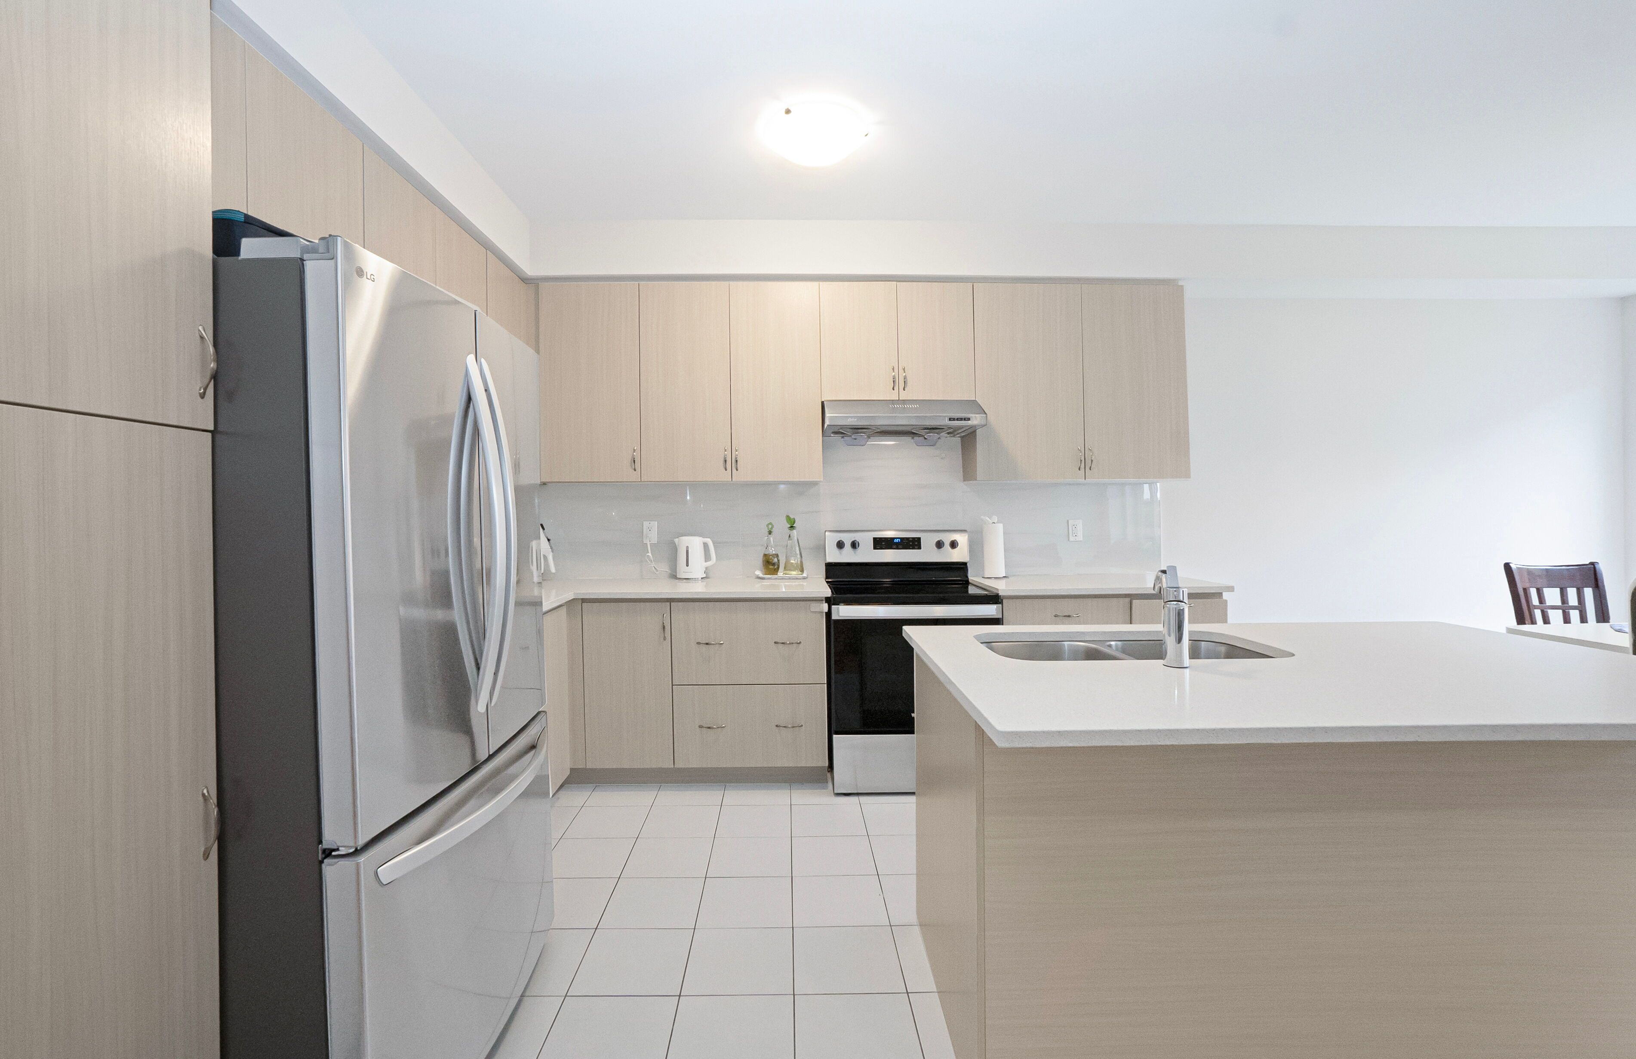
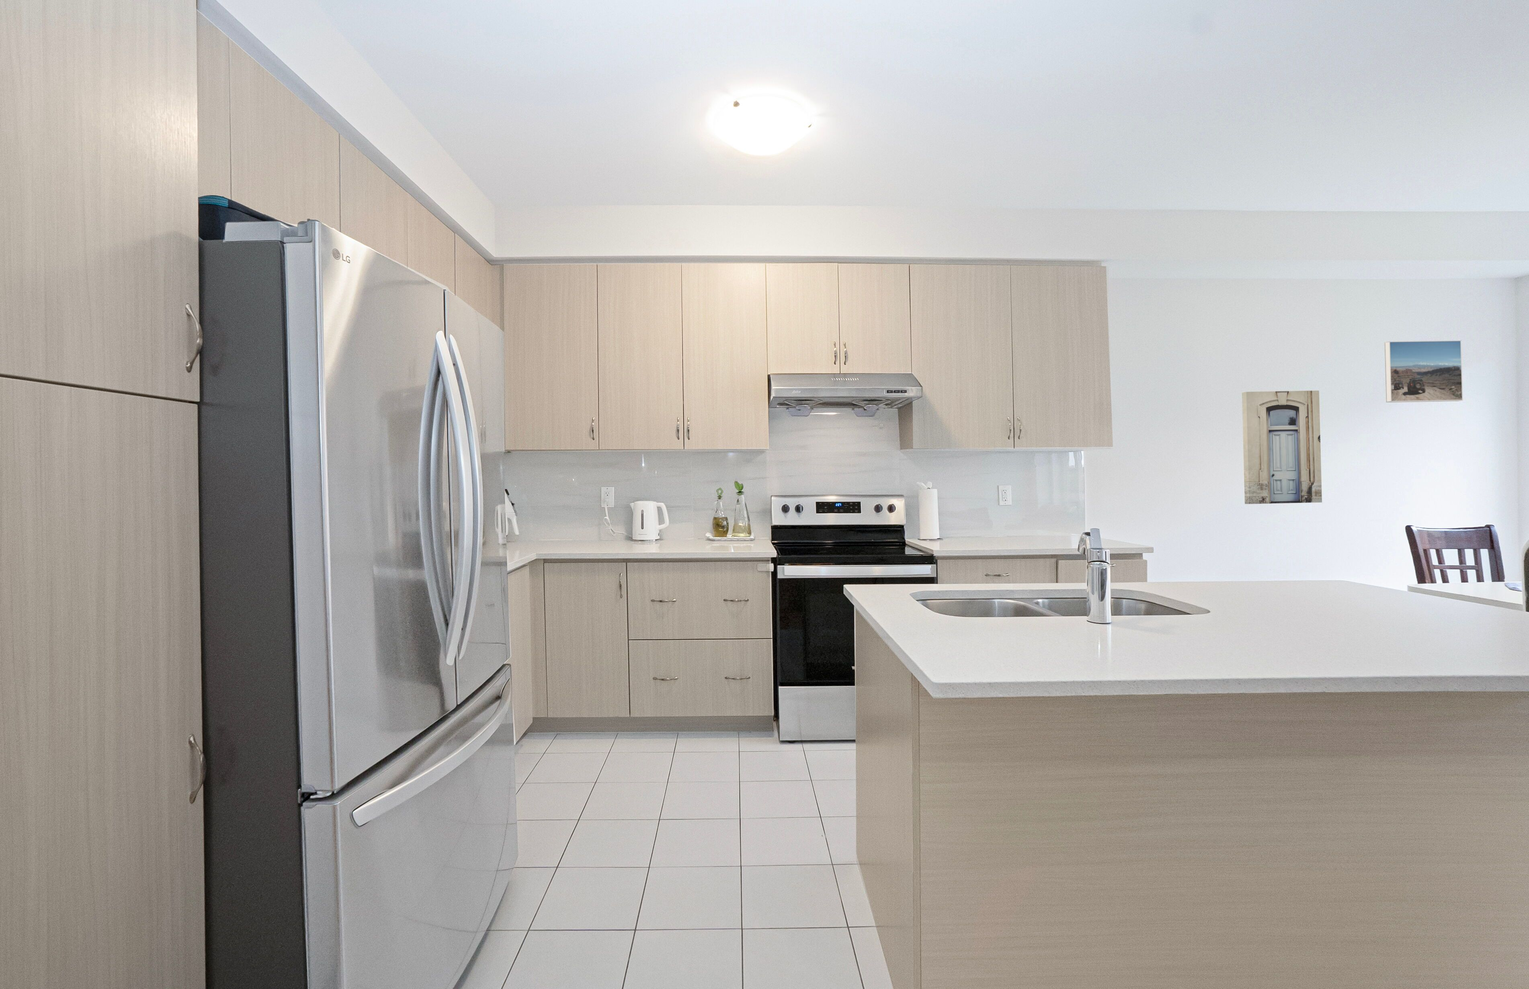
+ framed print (1423, 371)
+ wall art (1282, 447)
